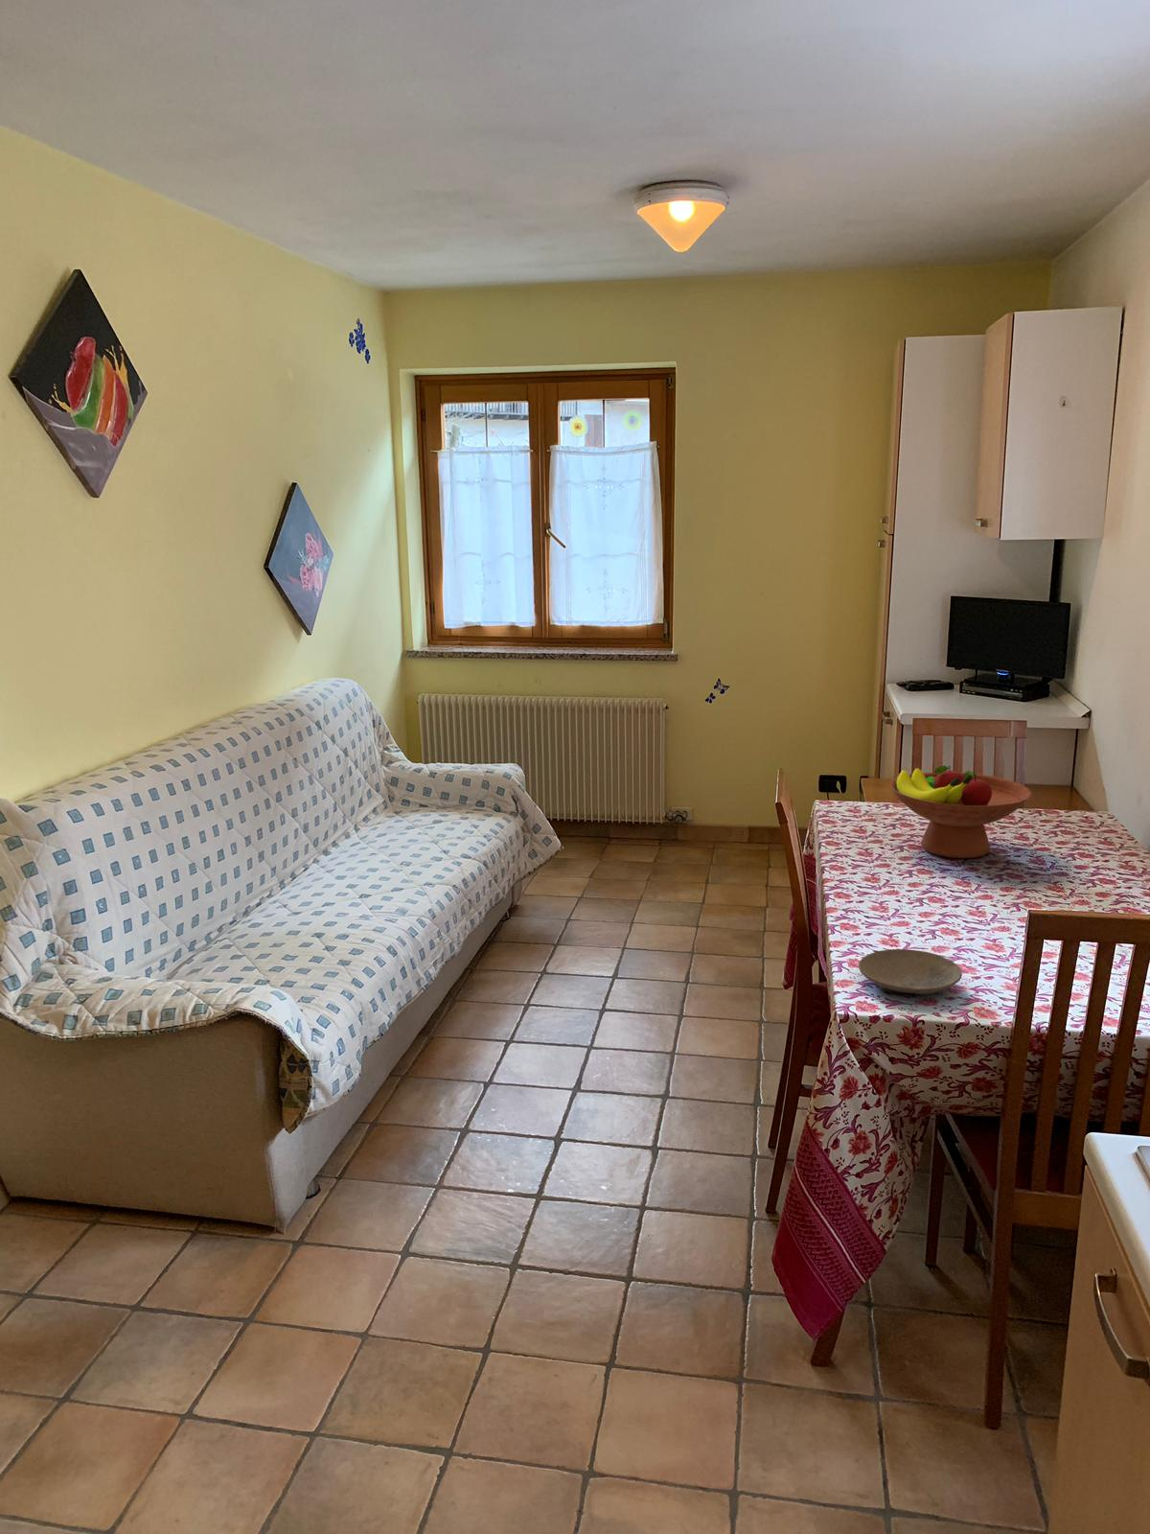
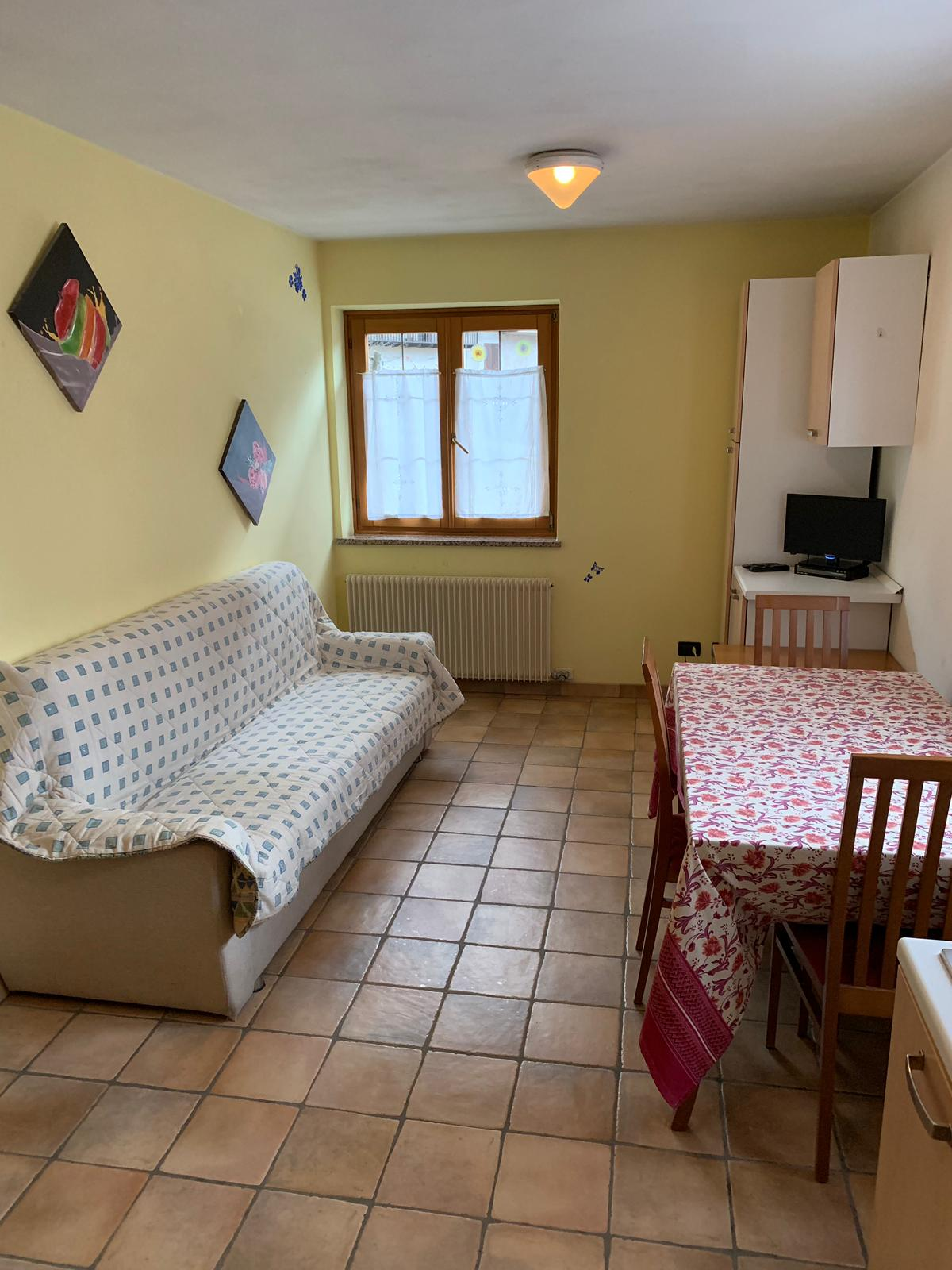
- fruit bowl (958, 807)
- plate (910, 975)
